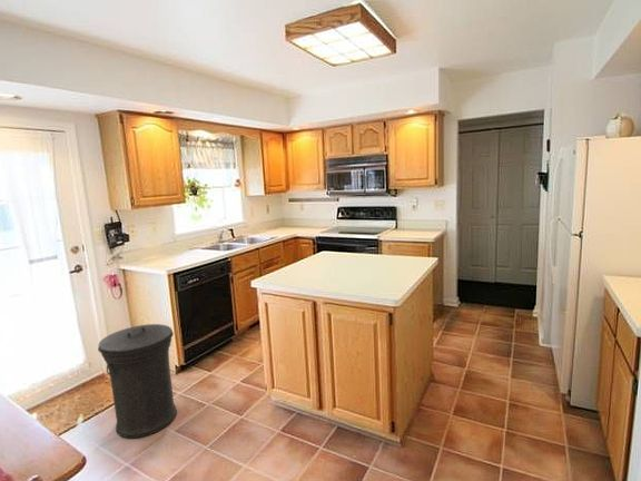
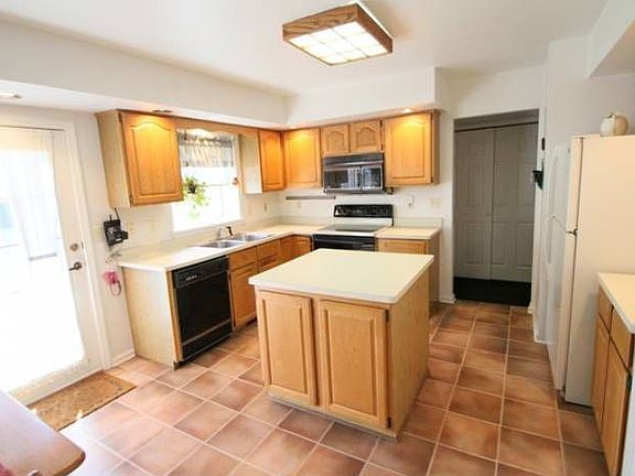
- trash can (141, 374)
